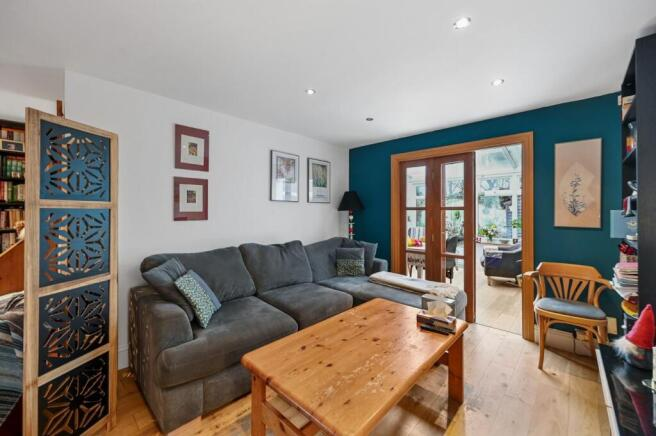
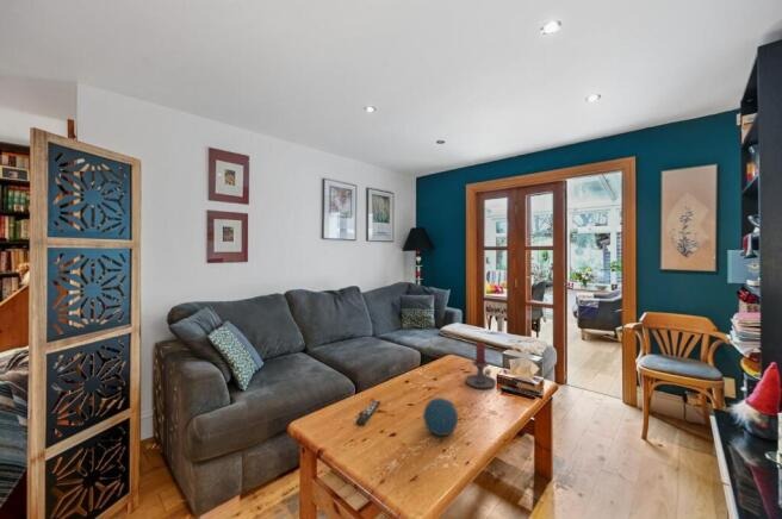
+ candle holder (482, 361)
+ remote control (368, 411)
+ decorative orb (440, 415)
